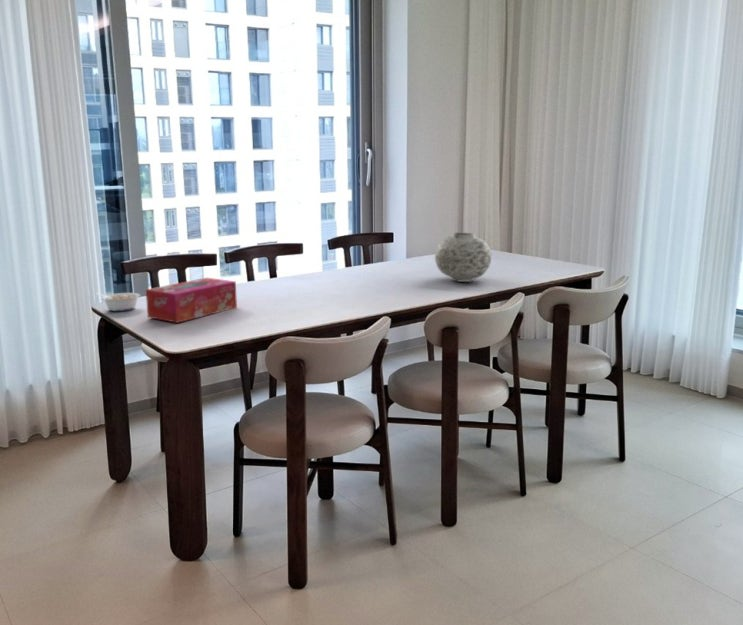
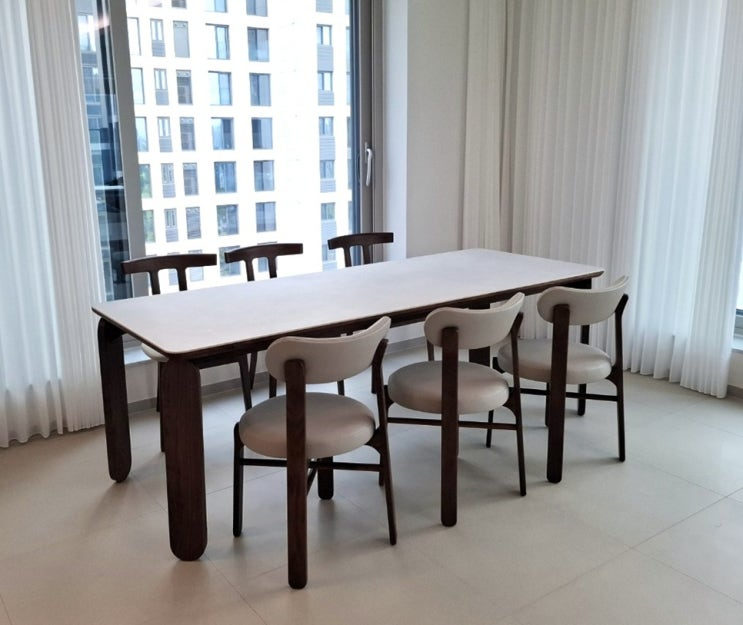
- legume (119, 301)
- tissue box (192, 298)
- vase (463, 256)
